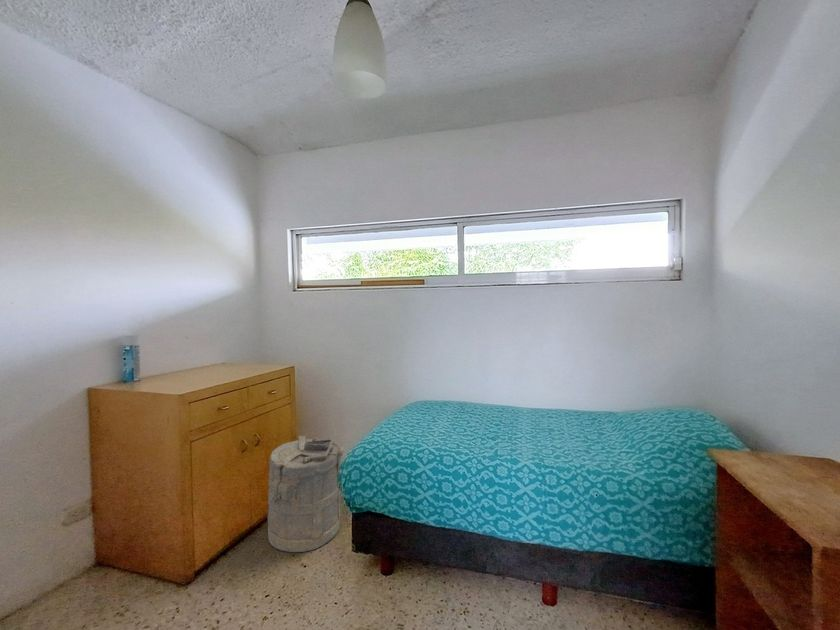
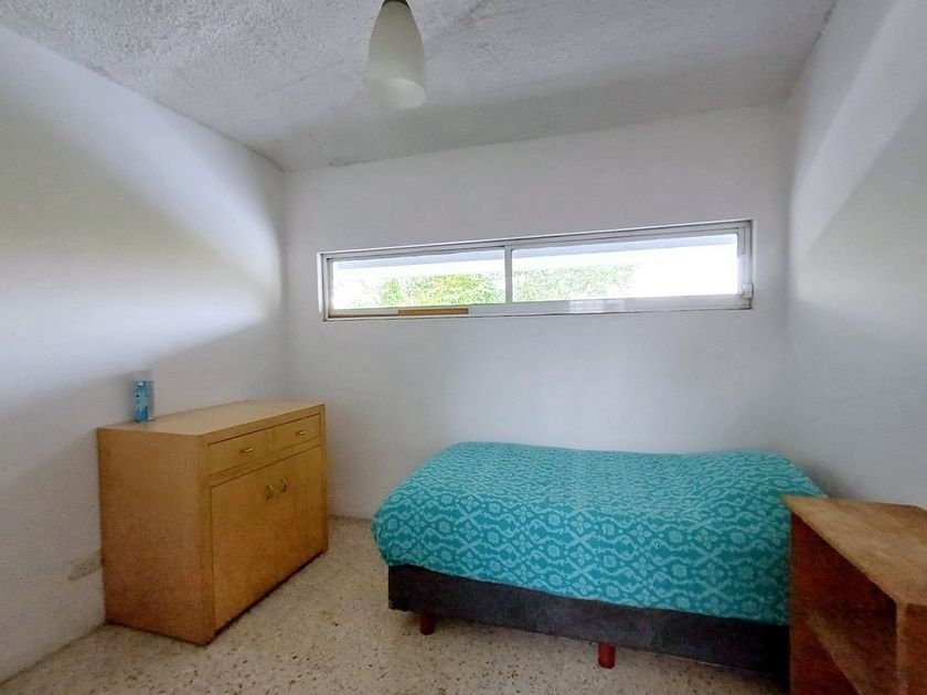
- laundry hamper (301, 487)
